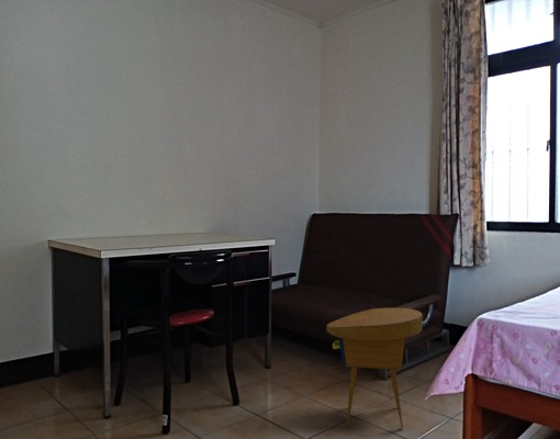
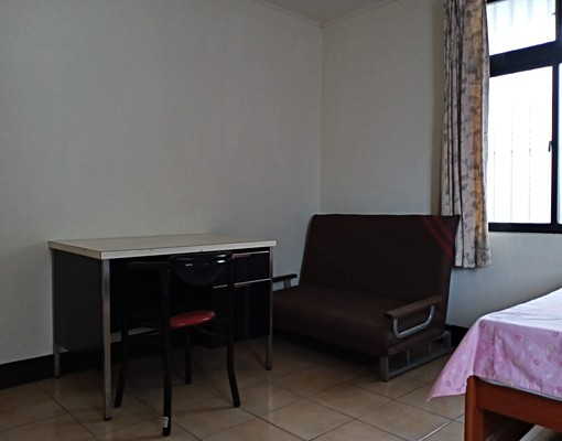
- side table (373, 362)
